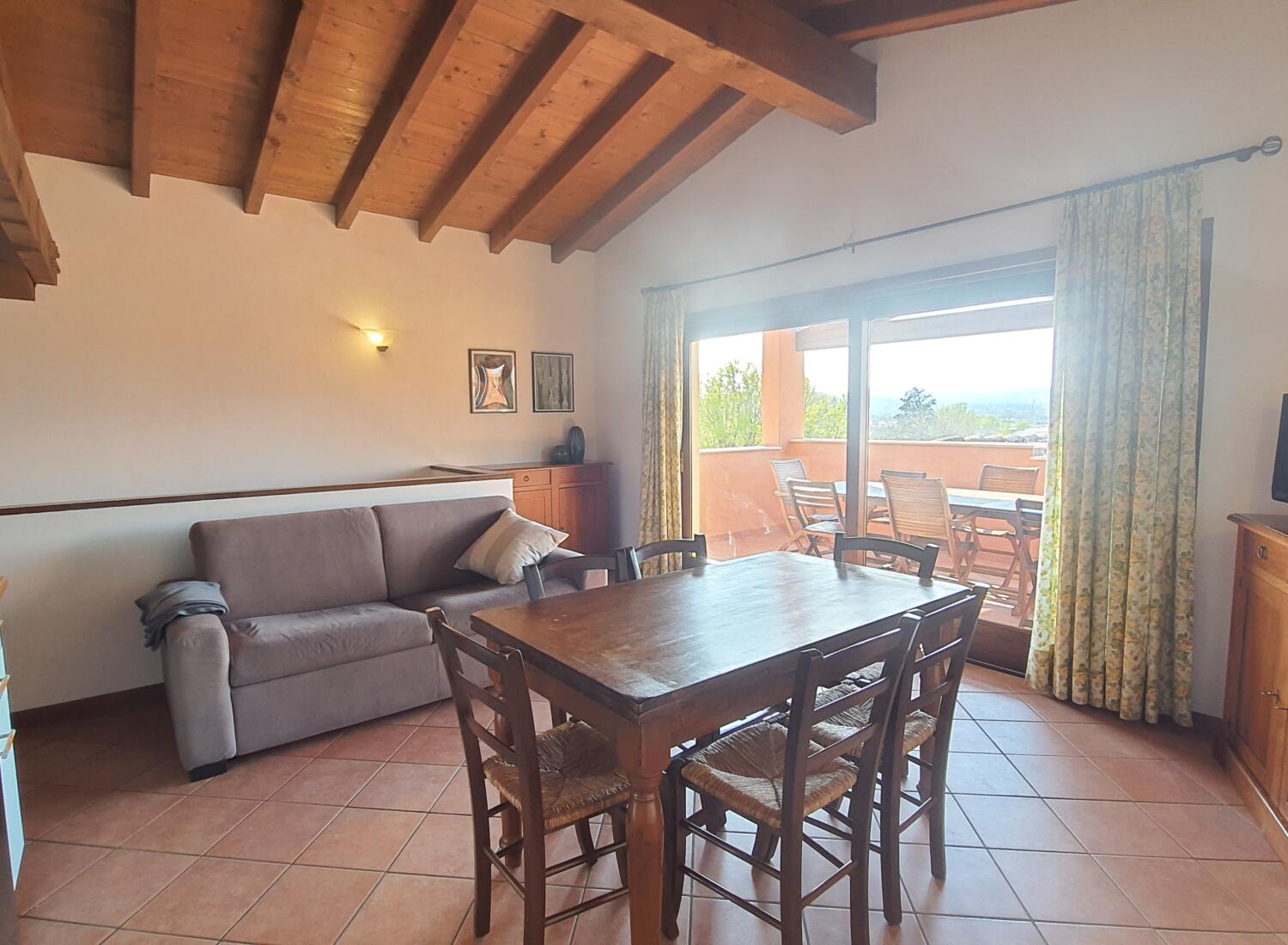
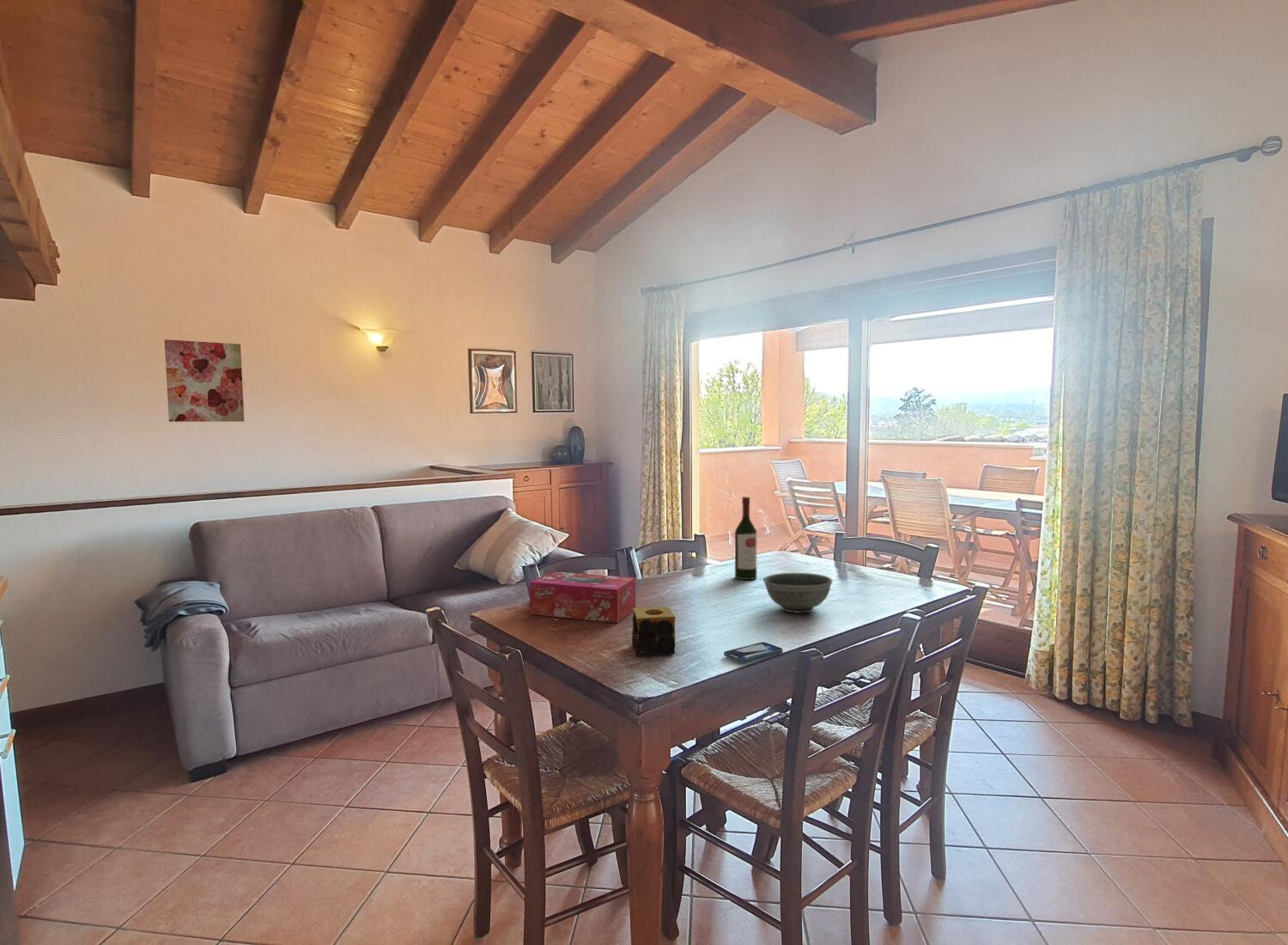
+ candle (653, 631)
+ bowl (797, 594)
+ tissue box (583, 595)
+ wall art (205, 381)
+ smartphone (753, 651)
+ wine bottle (745, 537)
